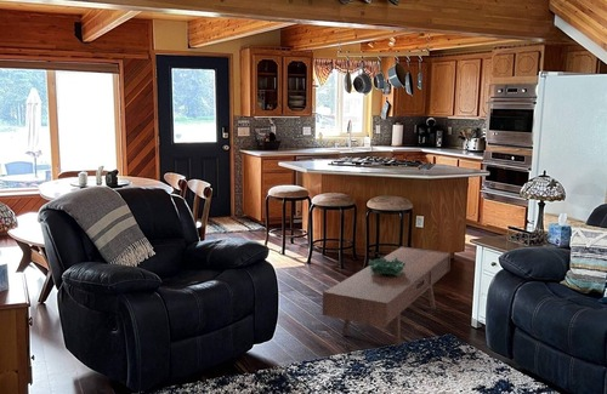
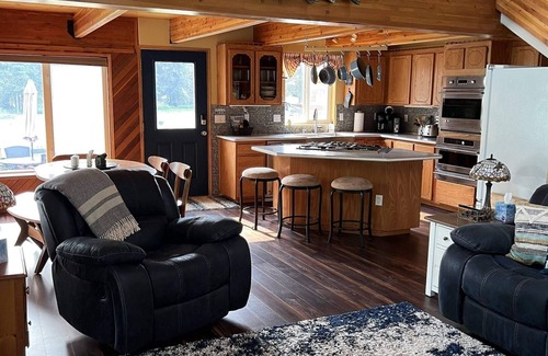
- coffee table (393, 295)
- decorative bowl (386, 265)
